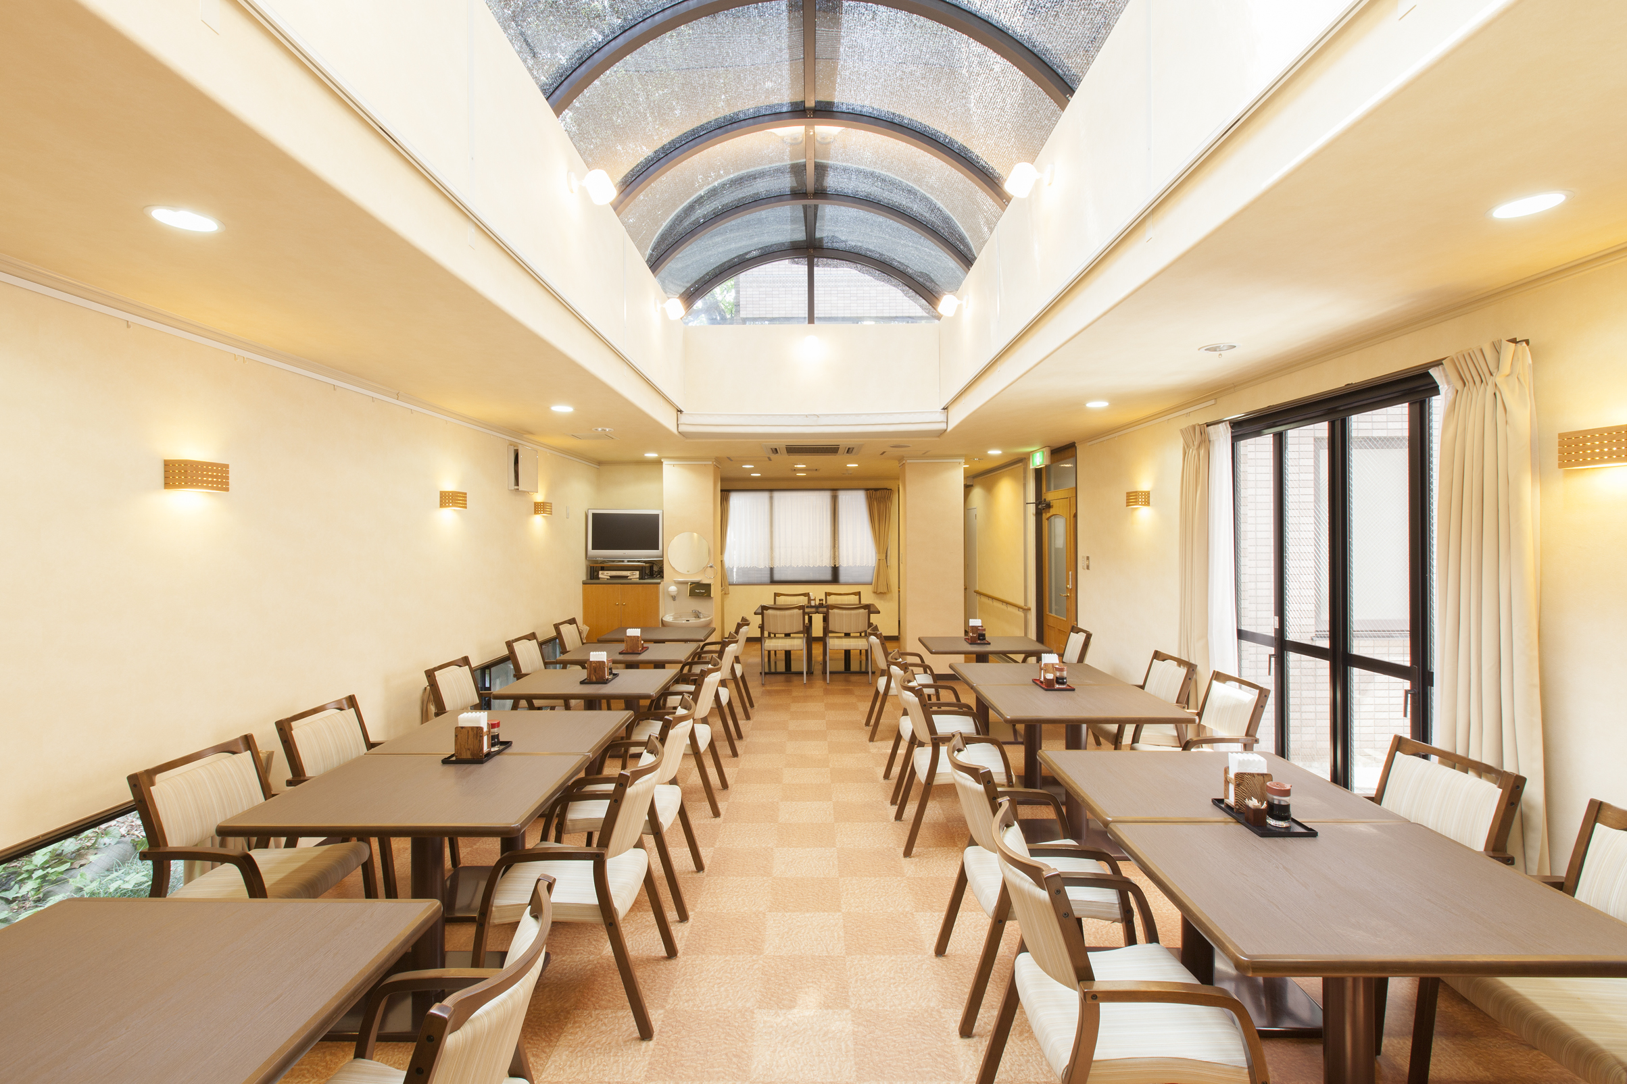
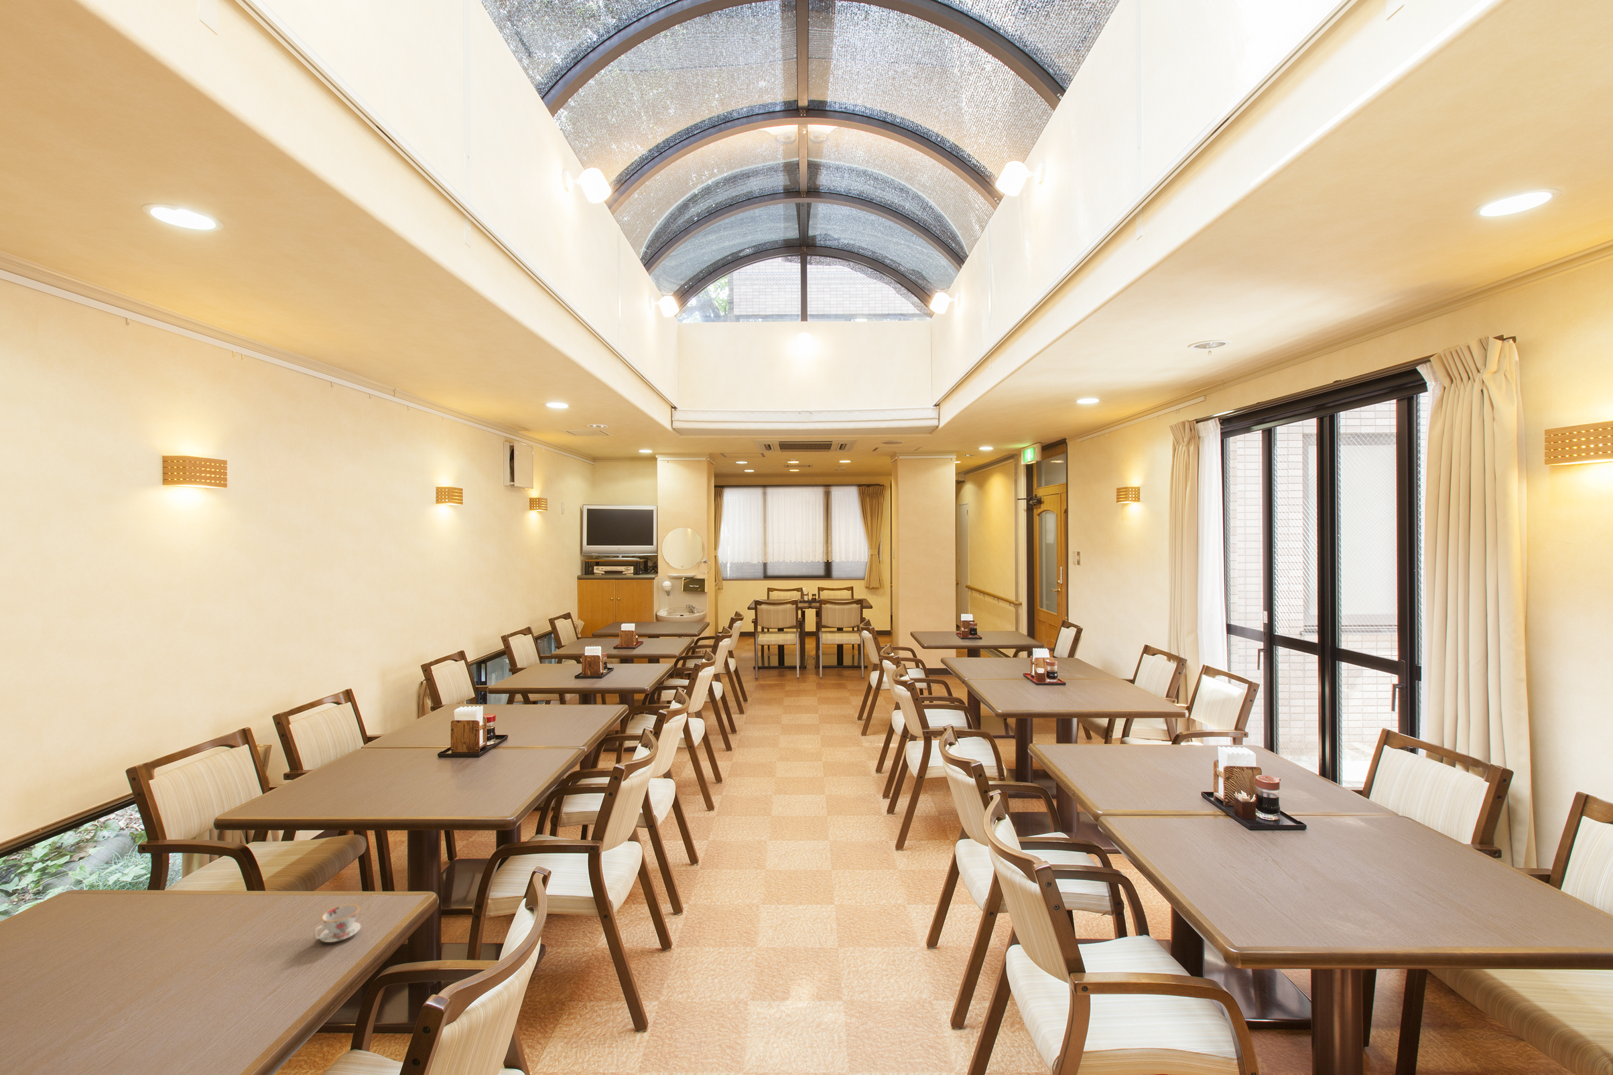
+ teacup (335, 926)
